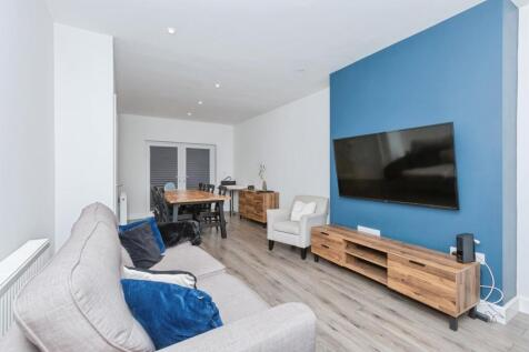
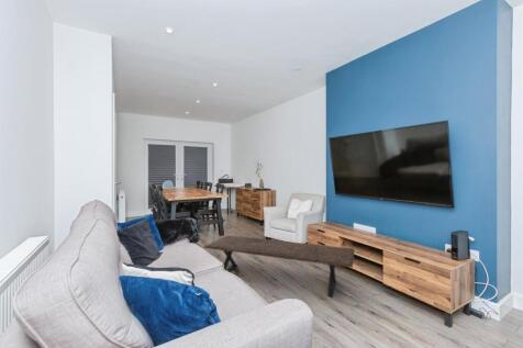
+ coffee table (277, 257)
